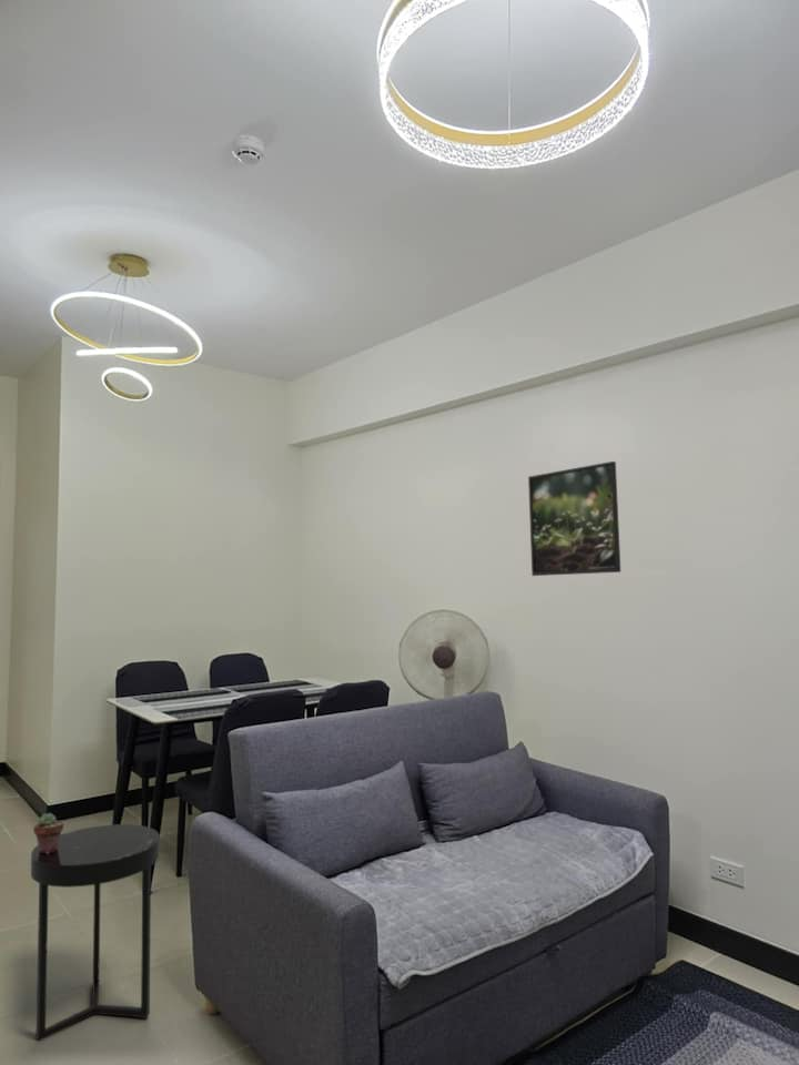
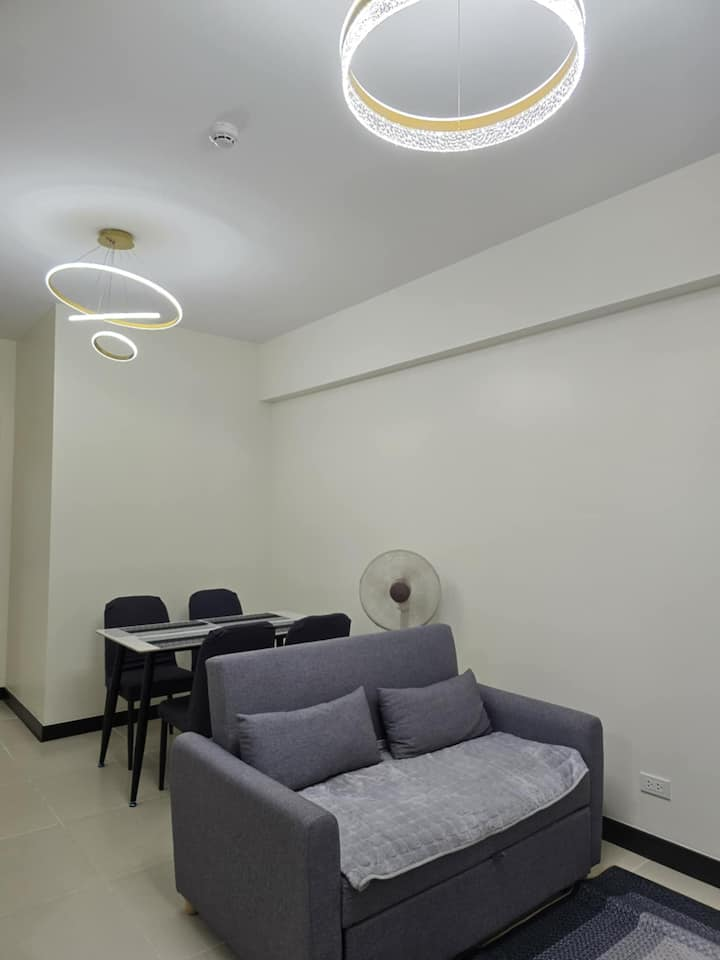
- potted succulent (48, 830)
- side table (95, 926)
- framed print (572, 521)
